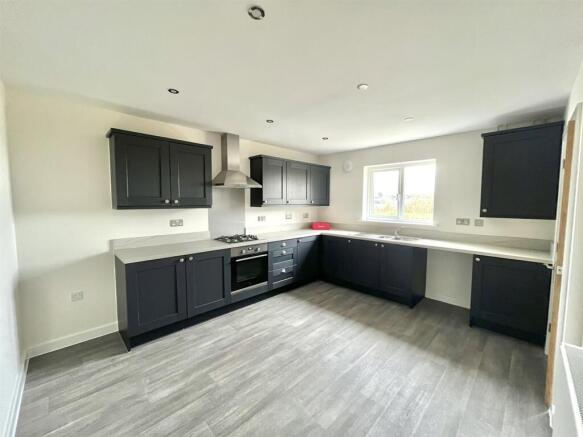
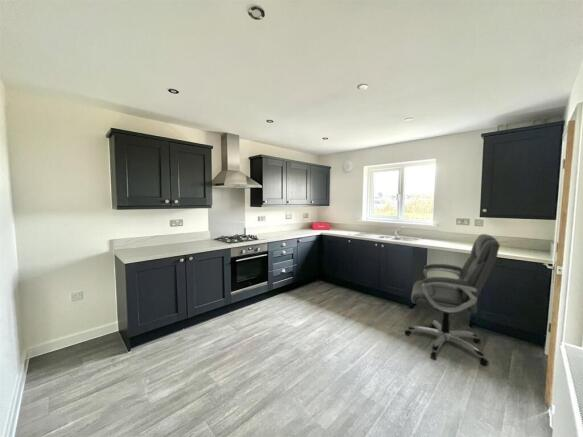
+ chair (445, 288)
